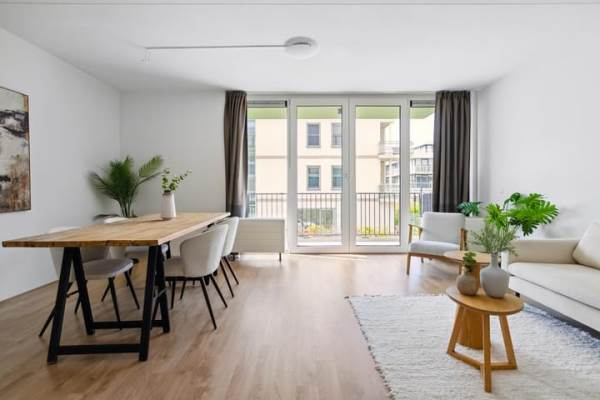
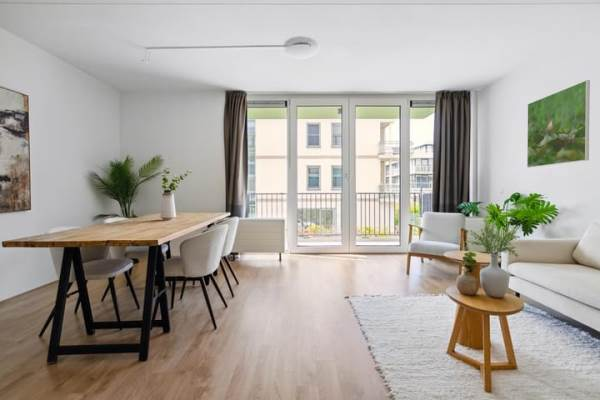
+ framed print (554, 128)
